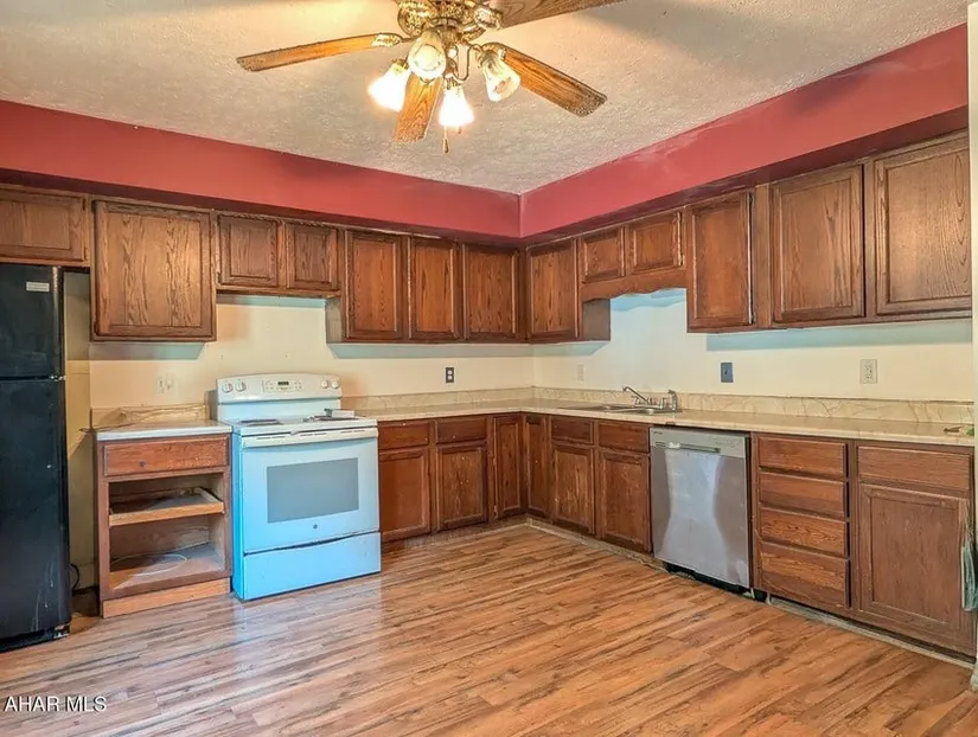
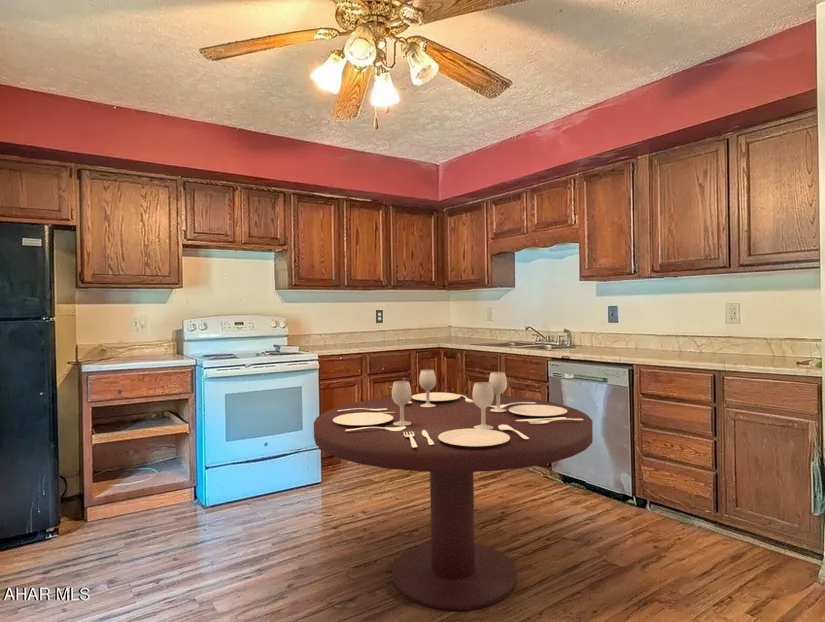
+ dining table (451, 475)
